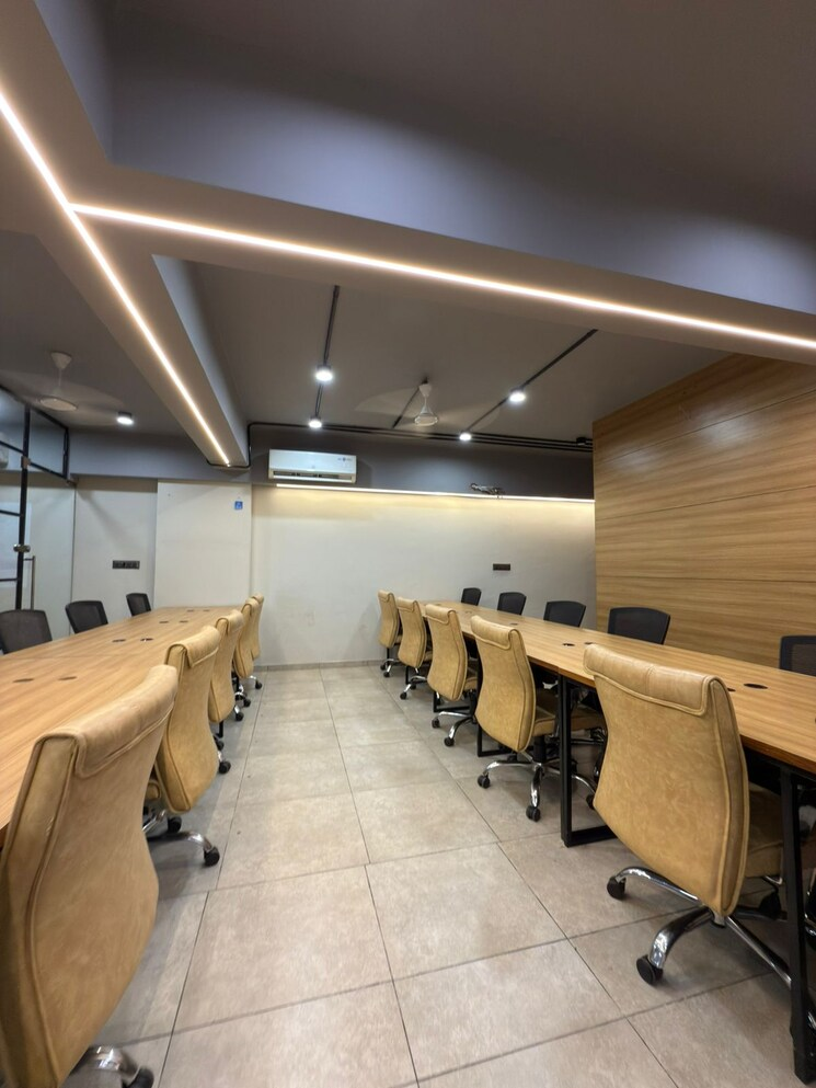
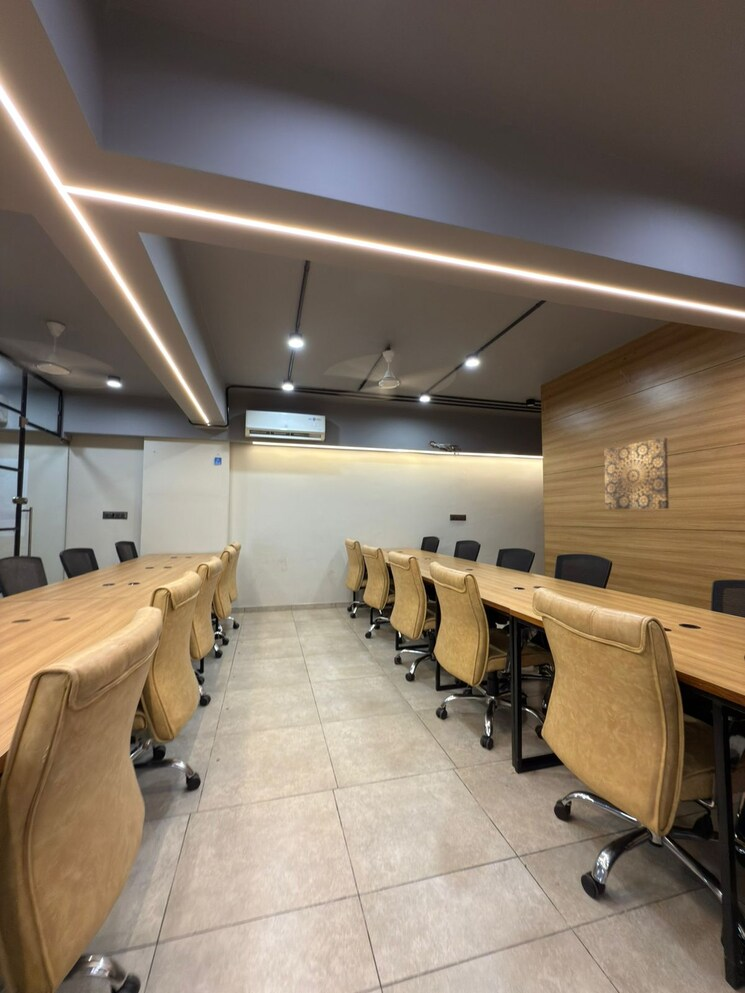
+ wall art (634, 476)
